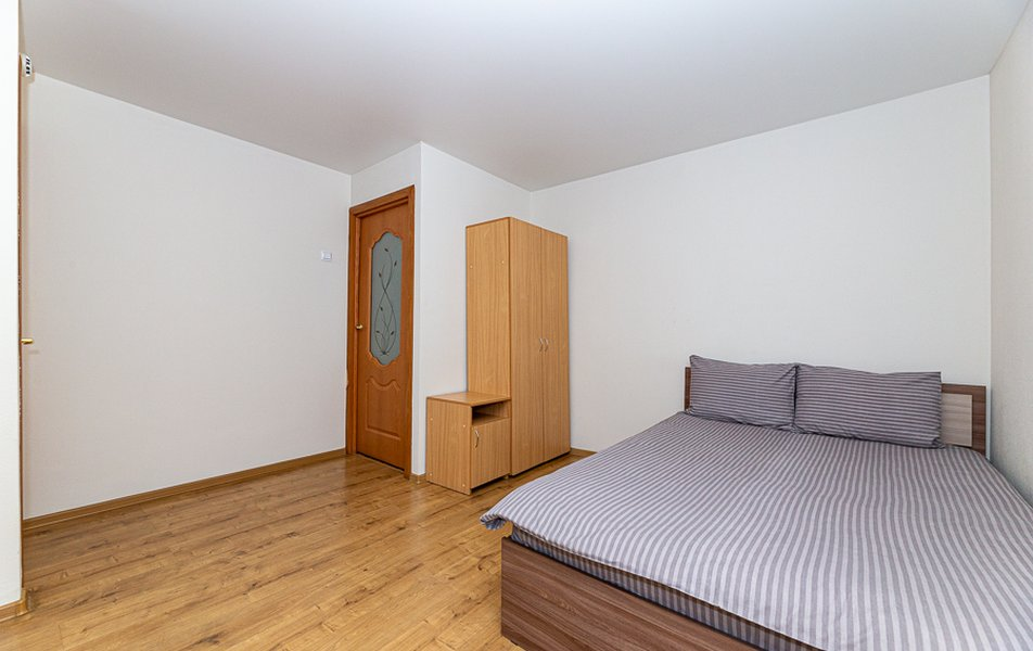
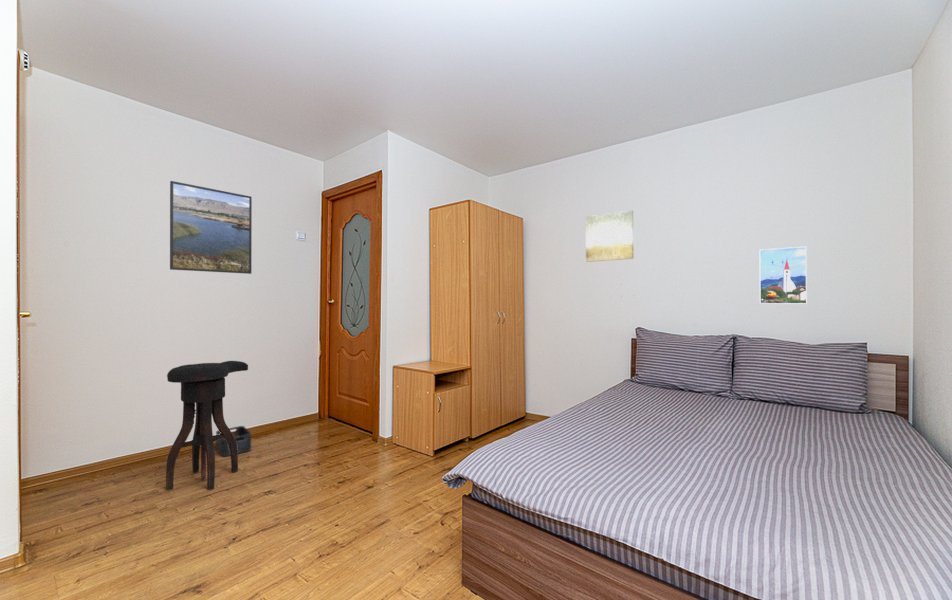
+ wall art (608, 237)
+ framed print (213, 230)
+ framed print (782, 276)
+ storage bin (235, 439)
+ stool (210, 419)
